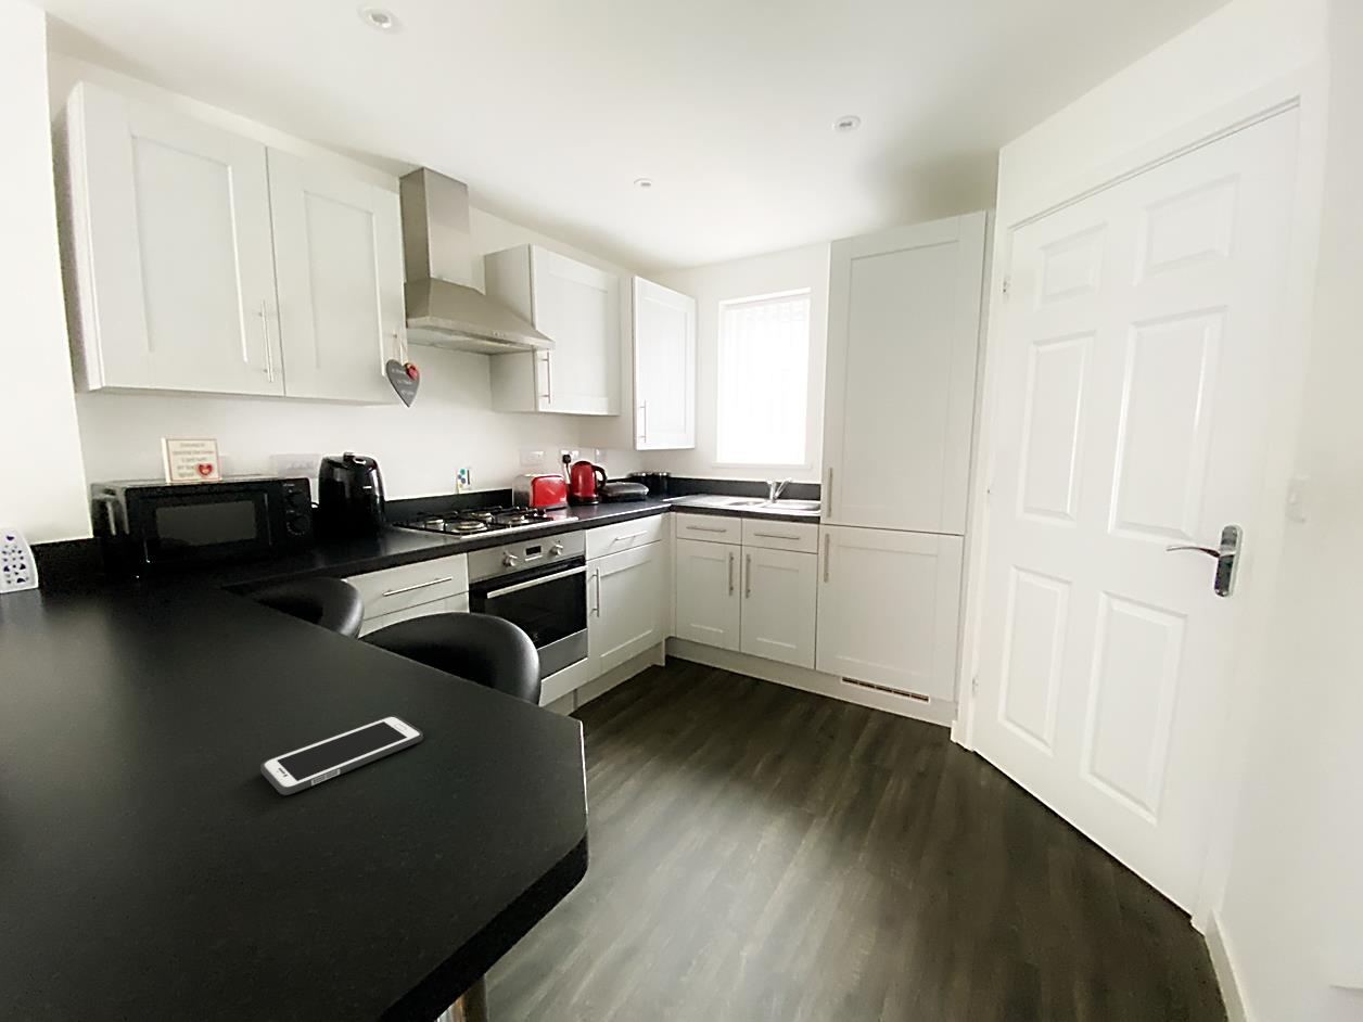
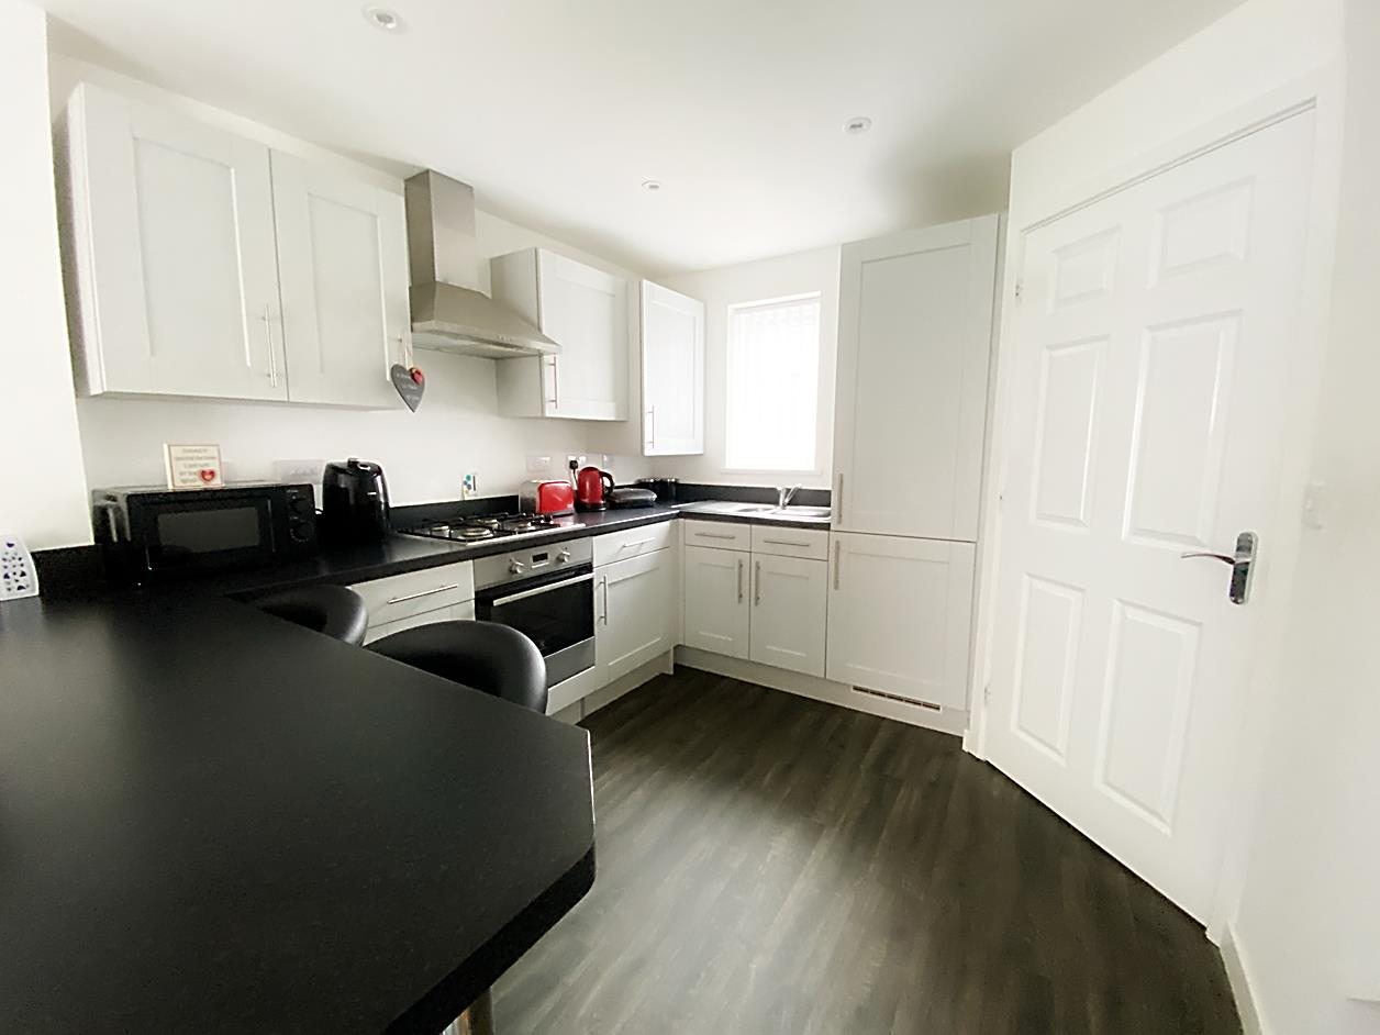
- cell phone (346, 751)
